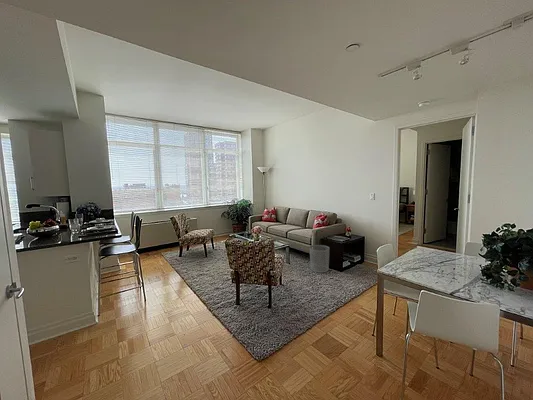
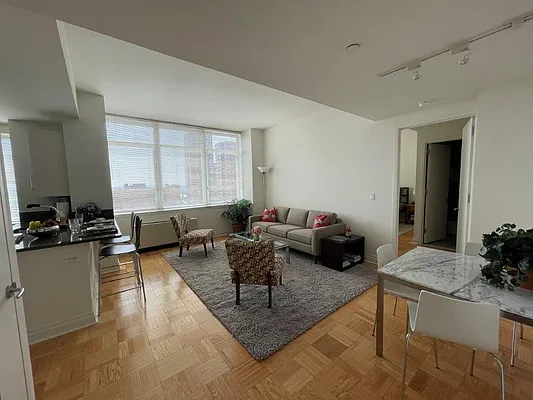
- waste bin (319, 258)
